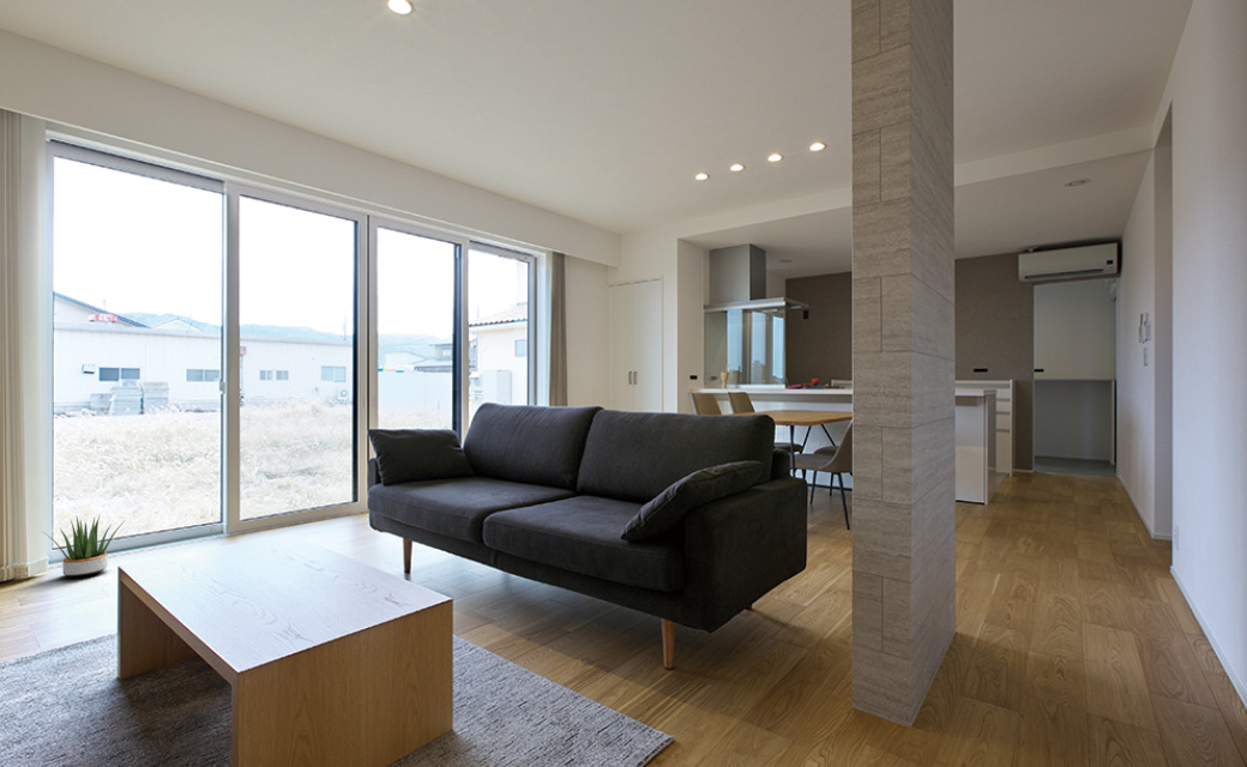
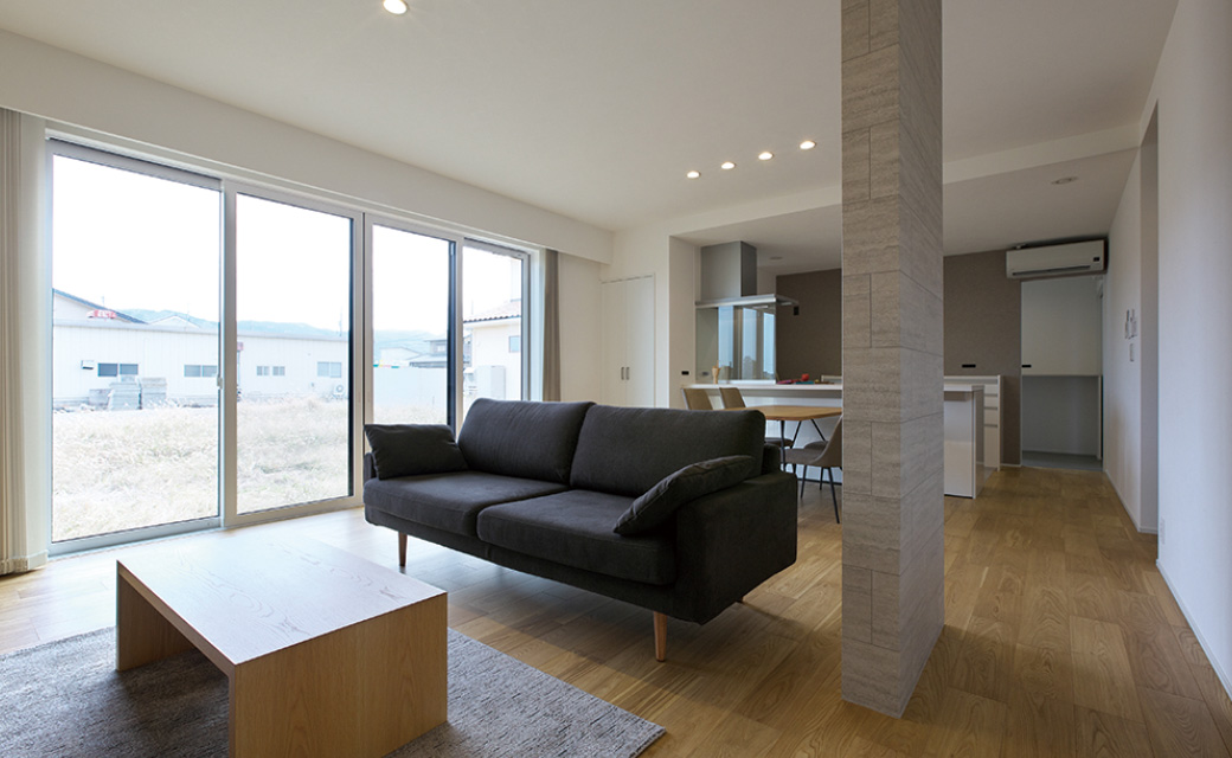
- potted plant (85, 544)
